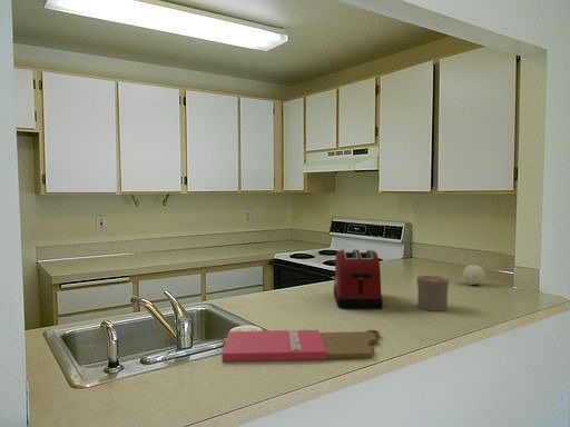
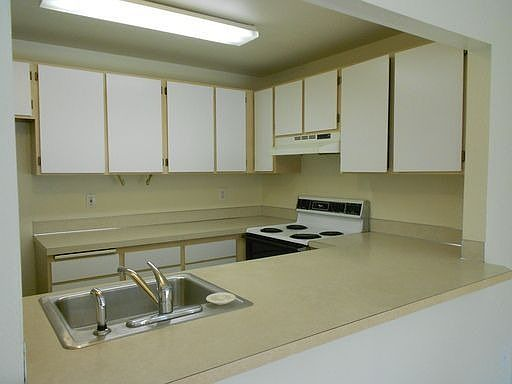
- fruit (473, 275)
- cup (432, 292)
- cutting board (306, 341)
- toaster (356, 275)
